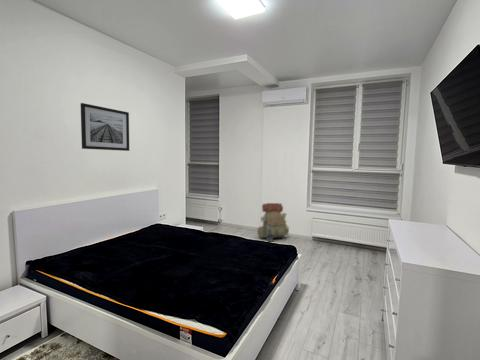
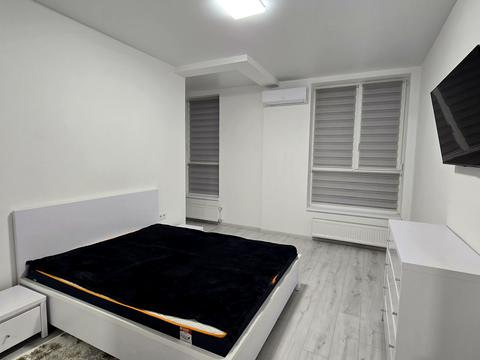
- wall art (107, 129)
- backpack (273, 221)
